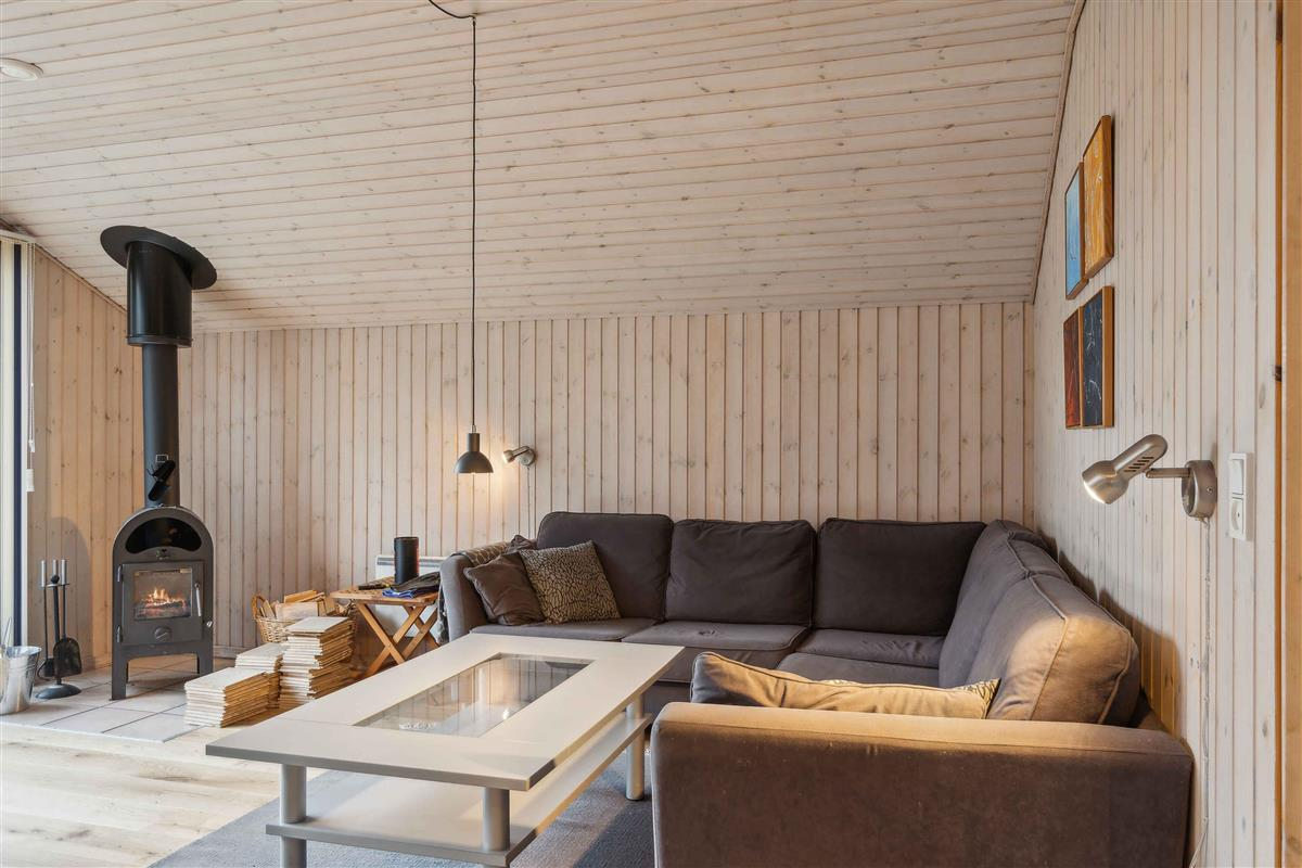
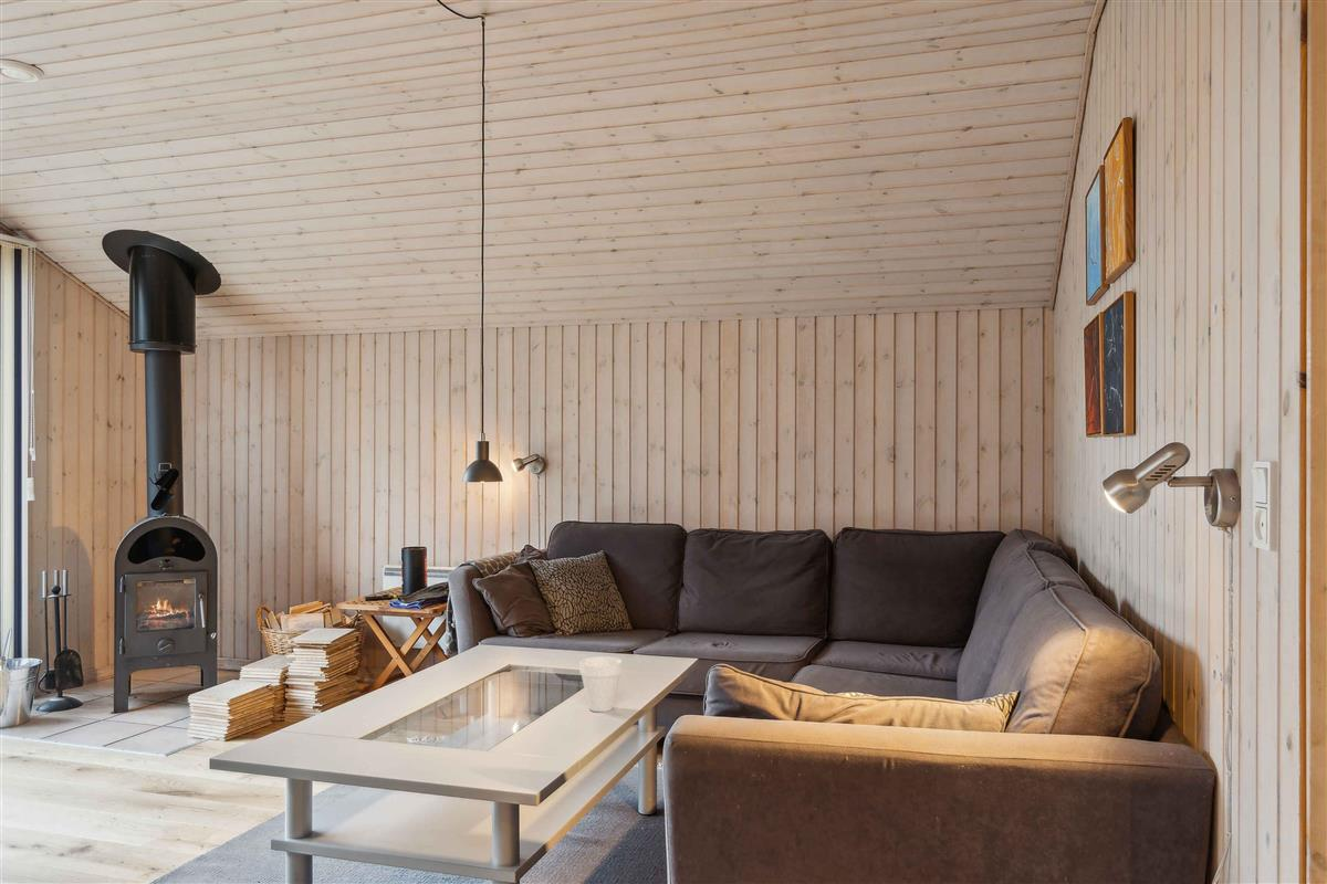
+ cup (600, 684)
